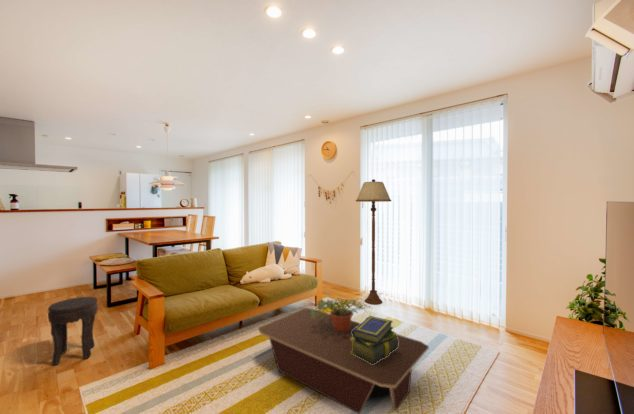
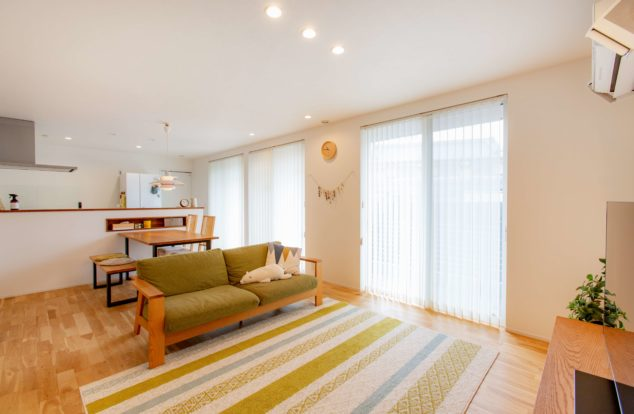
- coffee table (337, 353)
- stack of books (374, 337)
- side table (72, 322)
- floor lamp (373, 240)
- potted plant (338, 311)
